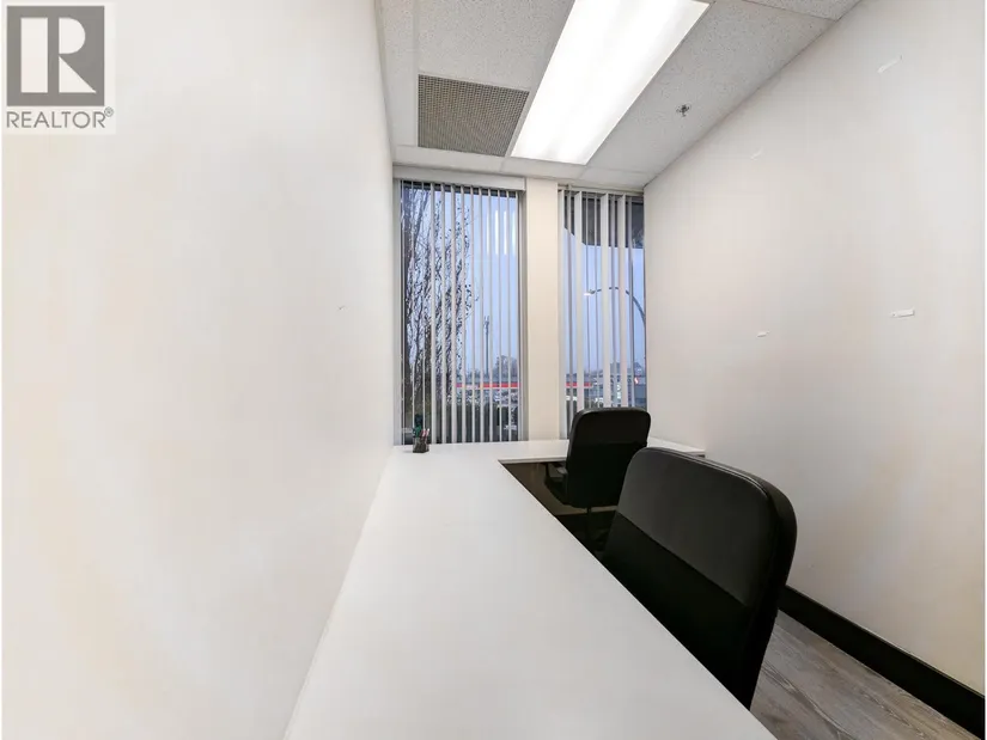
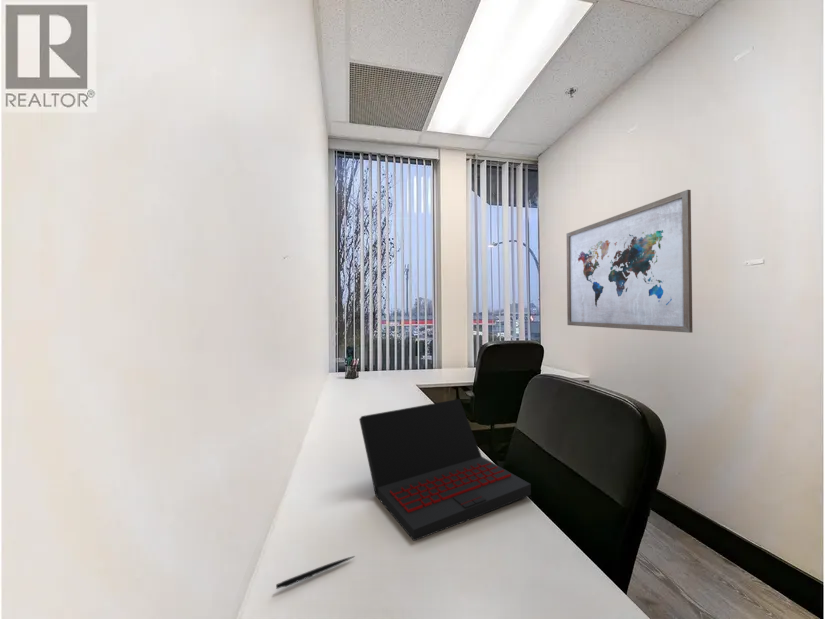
+ pen (318, 570)
+ laptop (440, 452)
+ wall art (615, 272)
